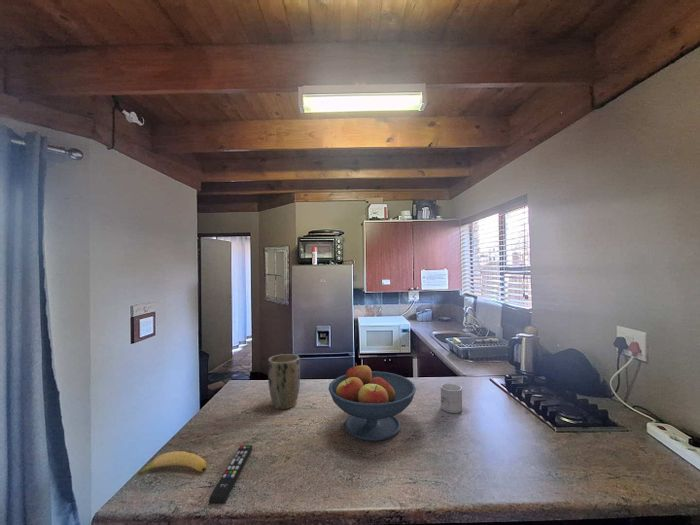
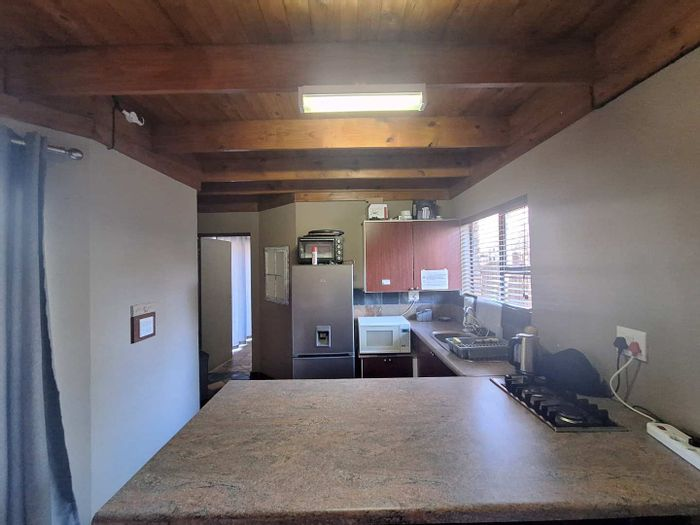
- mug (450, 395)
- plant pot (284, 381)
- fruit bowl (372, 398)
- remote control (233, 470)
- banana (176, 463)
